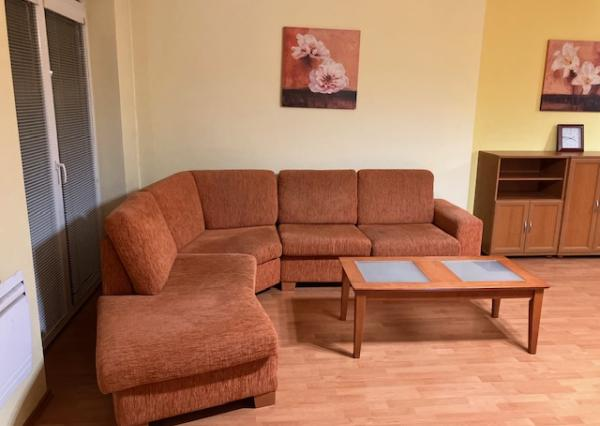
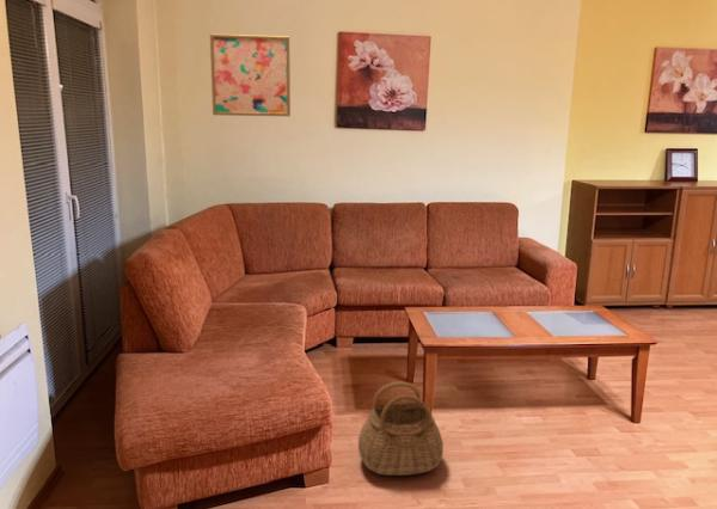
+ wall art (251, 75)
+ basket (400, 425)
